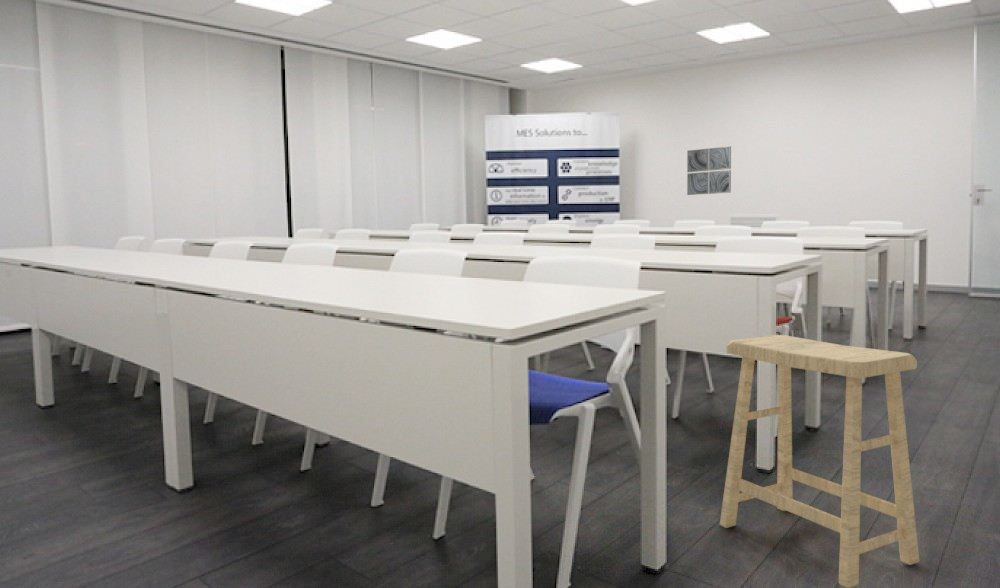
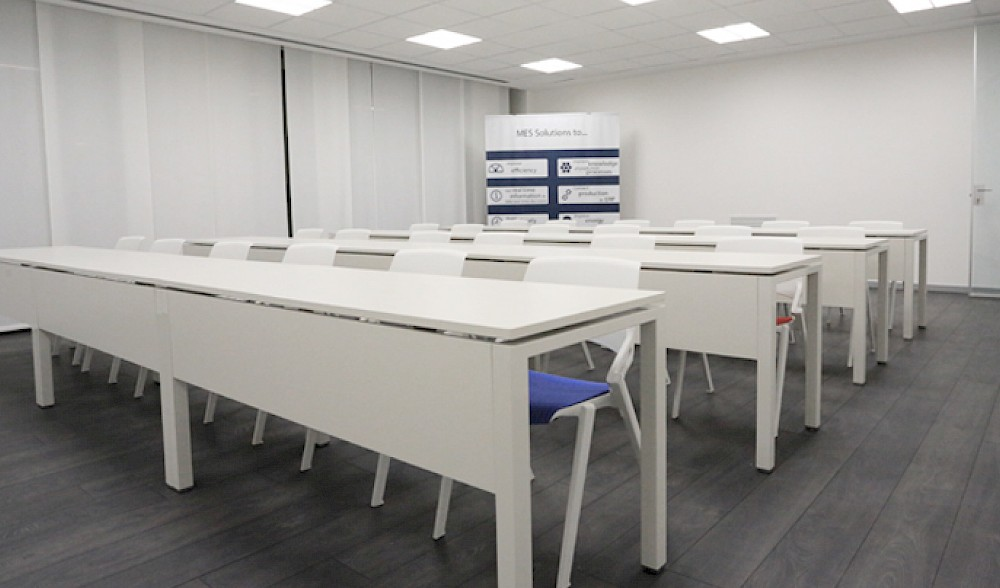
- wall art (708, 170)
- stool (791, 445)
